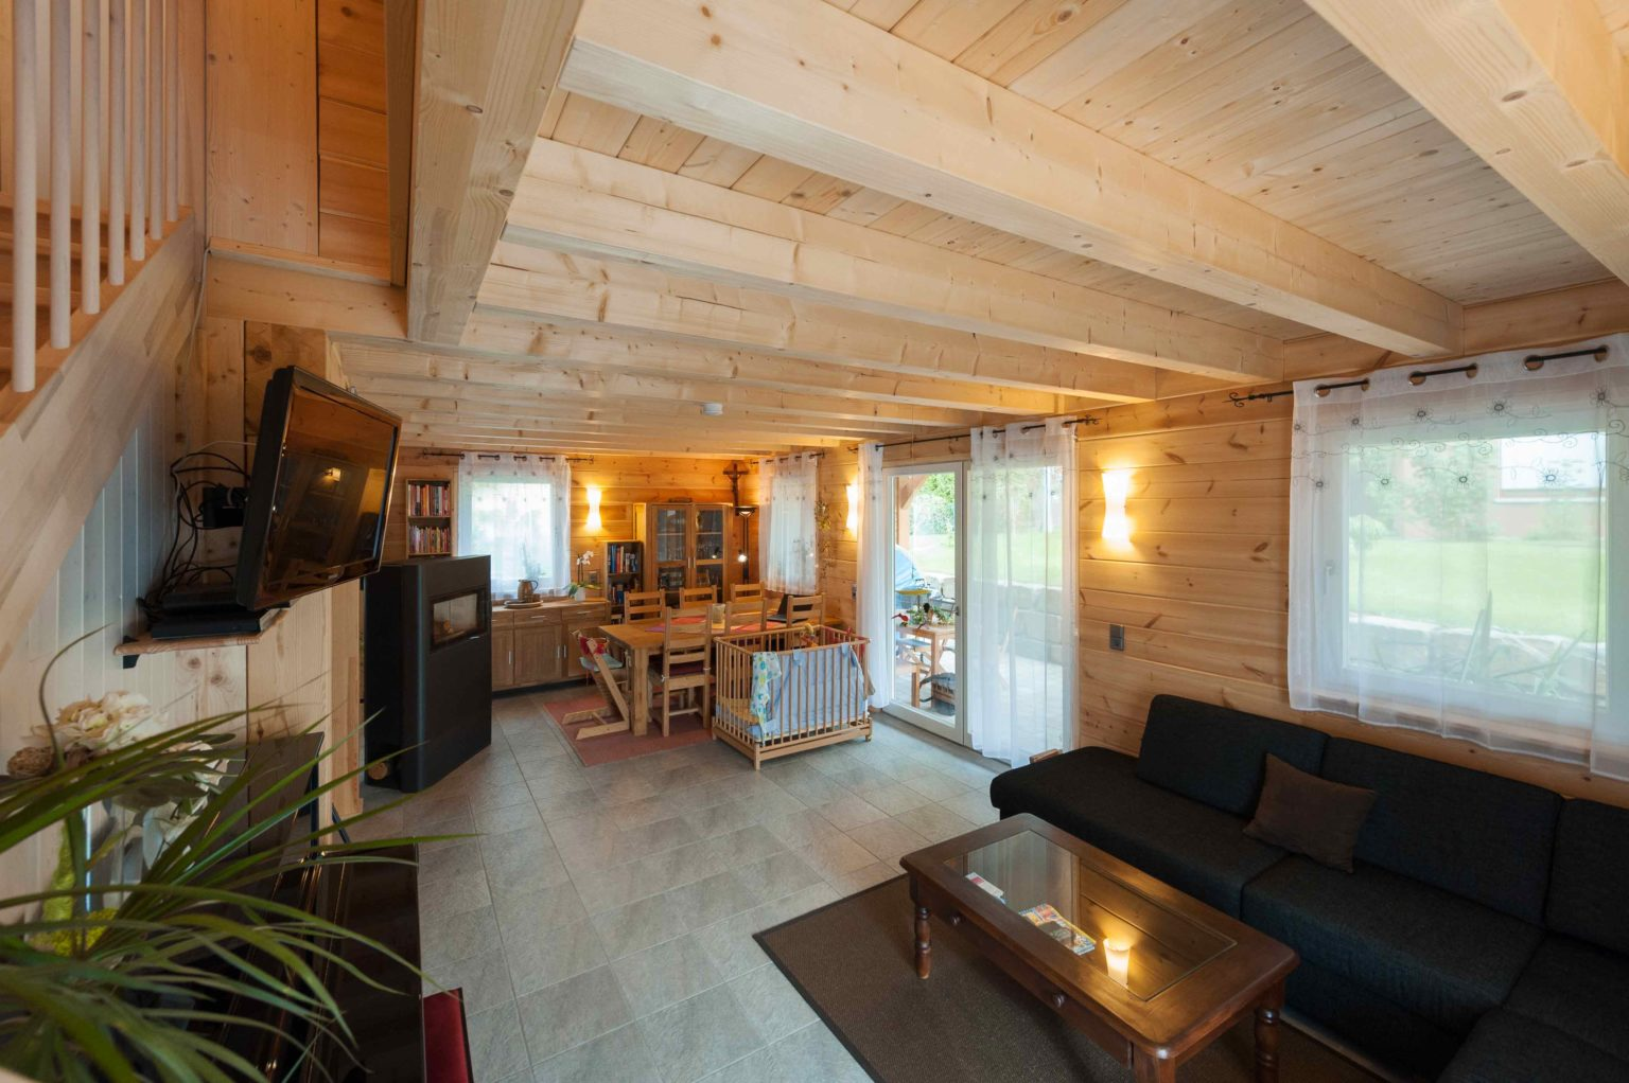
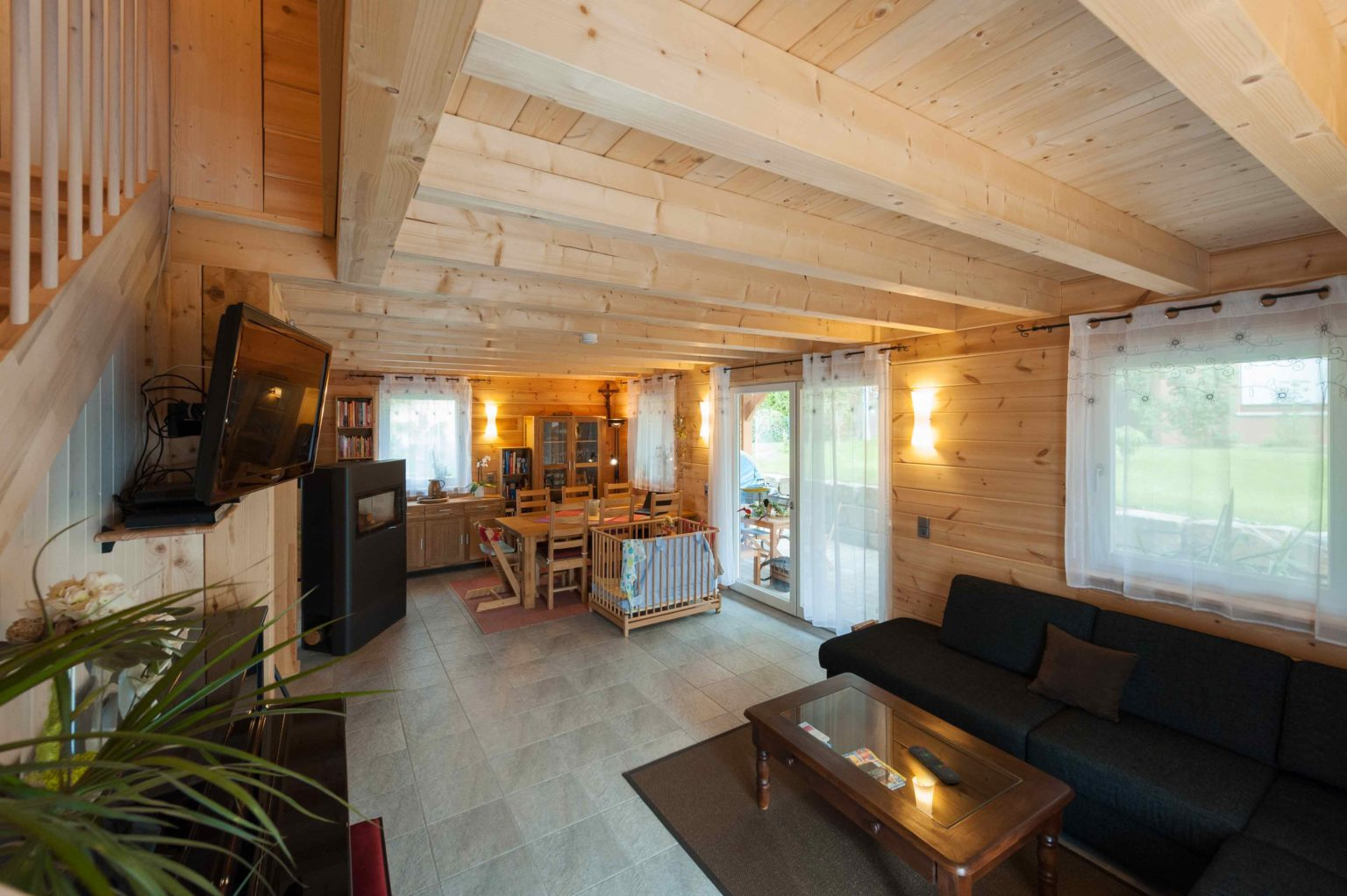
+ remote control (933, 763)
